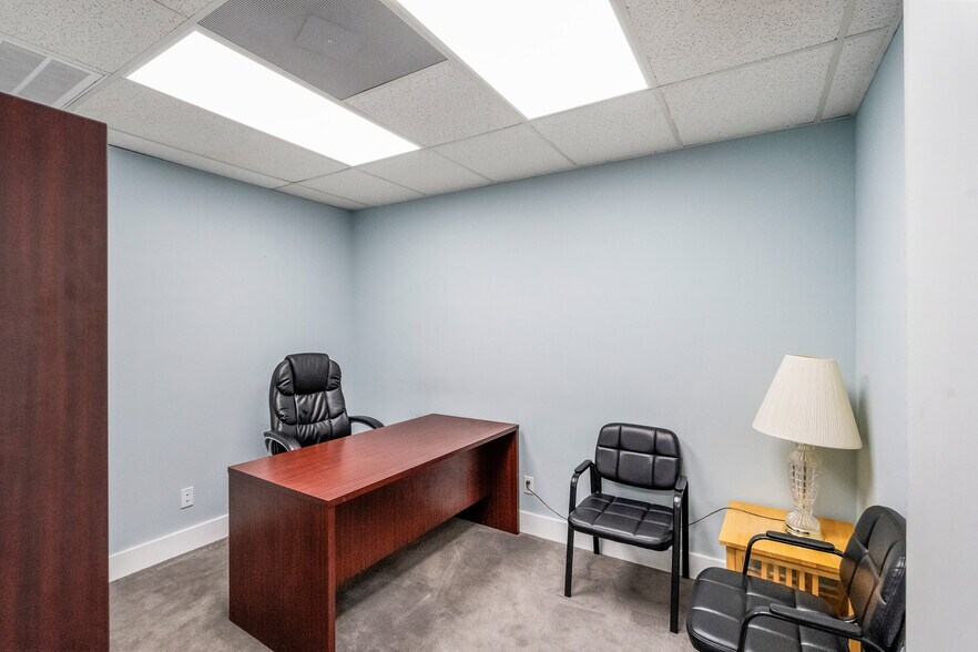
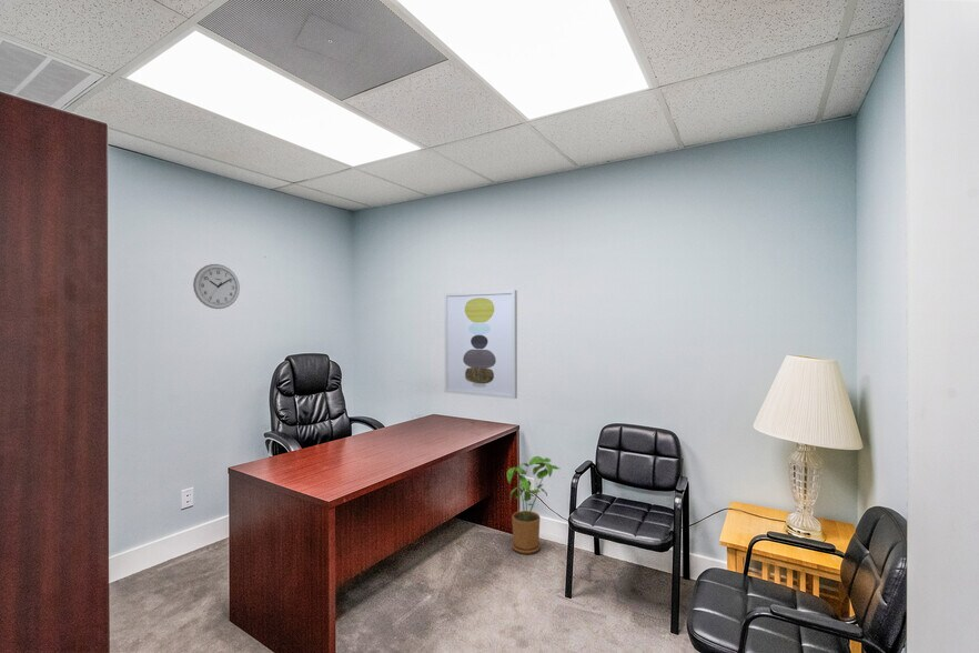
+ wall clock (218, 287)
+ house plant (527, 504)
+ wall art (478, 343)
